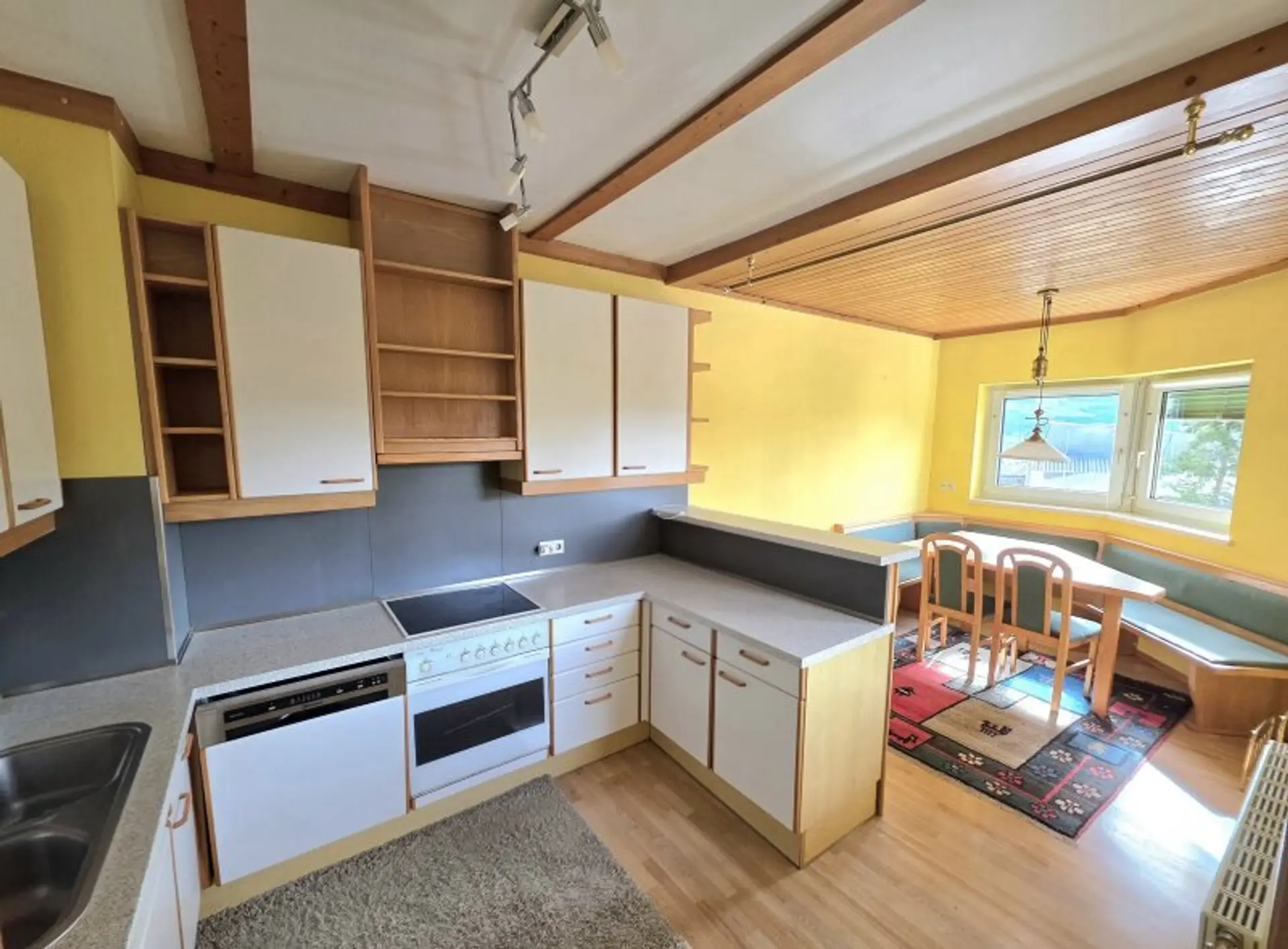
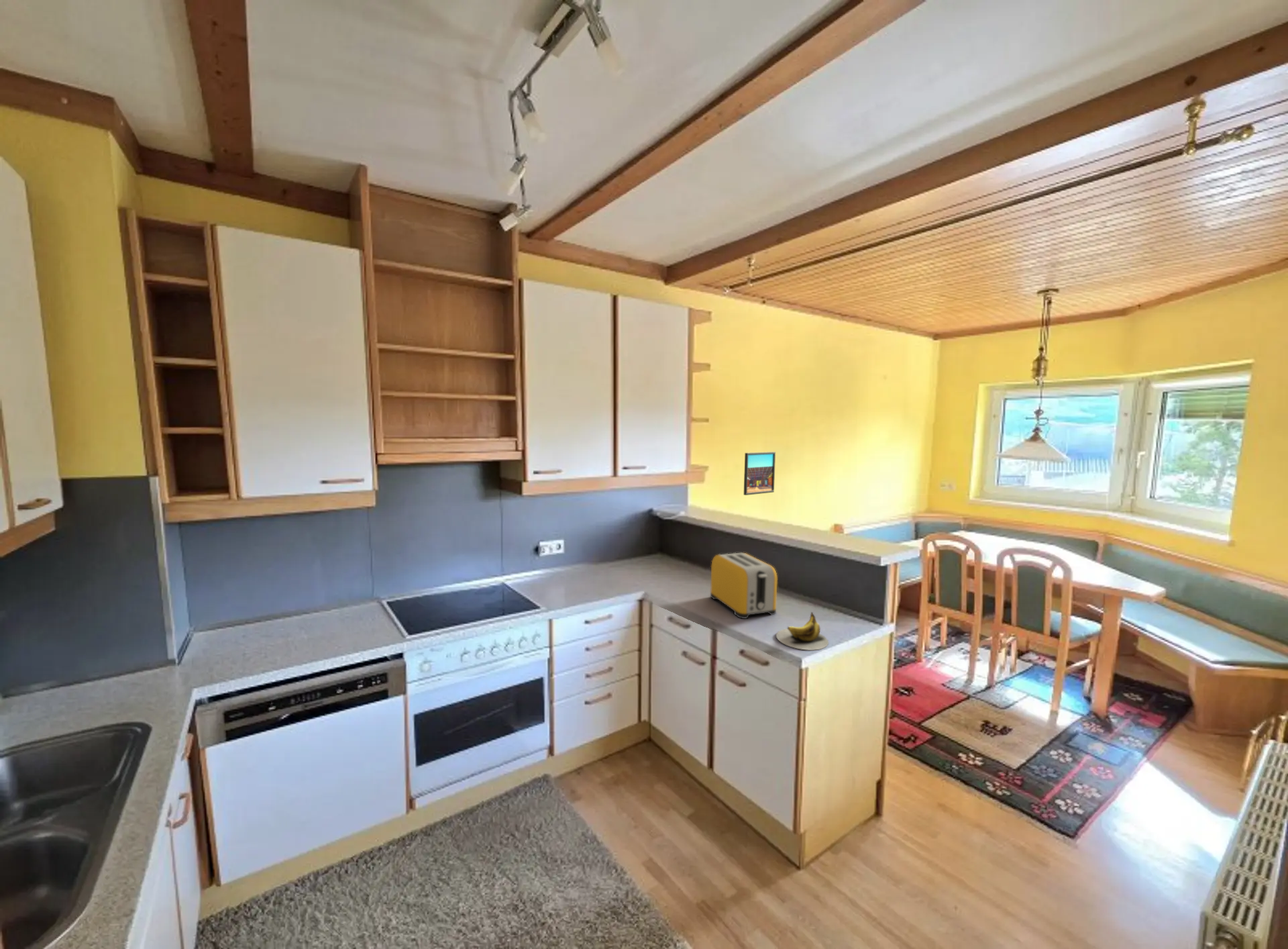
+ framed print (759, 472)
+ toaster (743, 583)
+ banana (802, 627)
